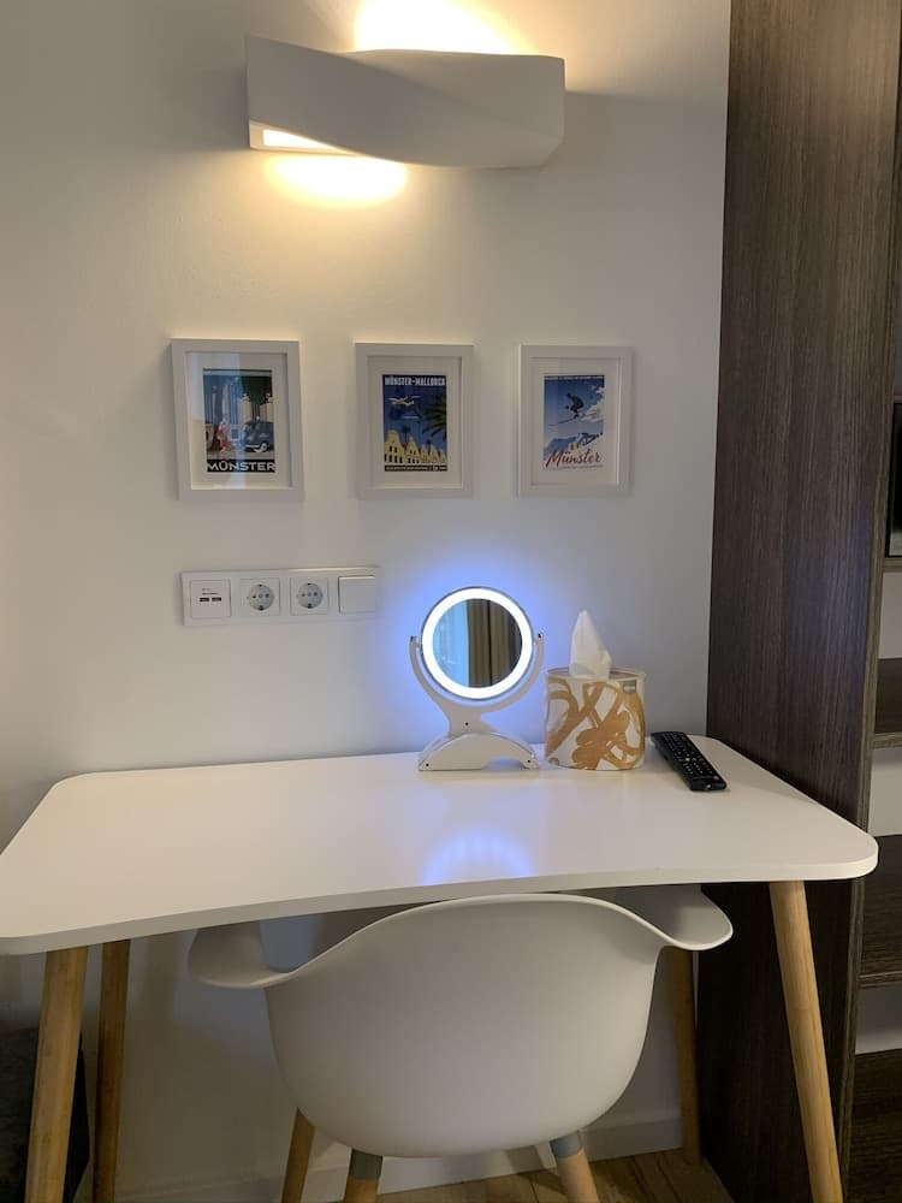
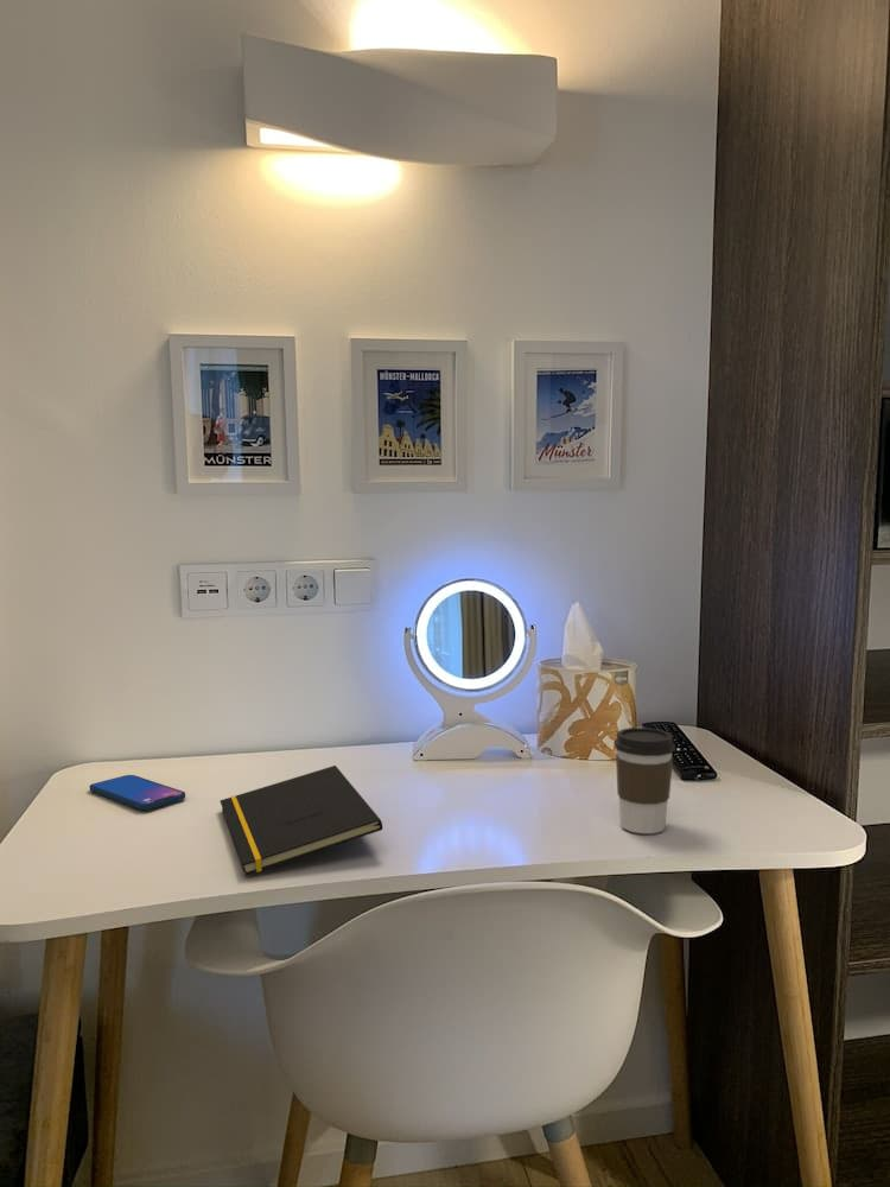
+ smartphone (136, 791)
+ coffee cup (643, 780)
+ notepad (295, 813)
